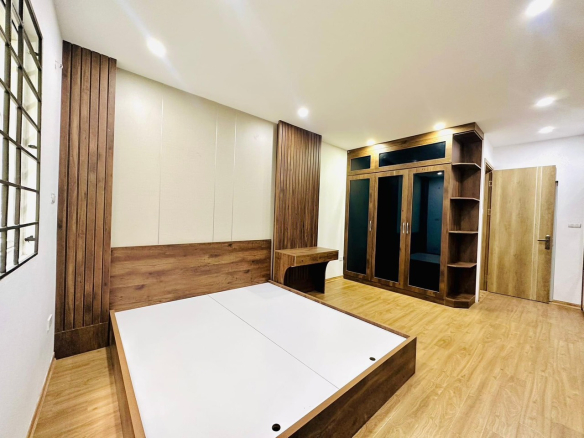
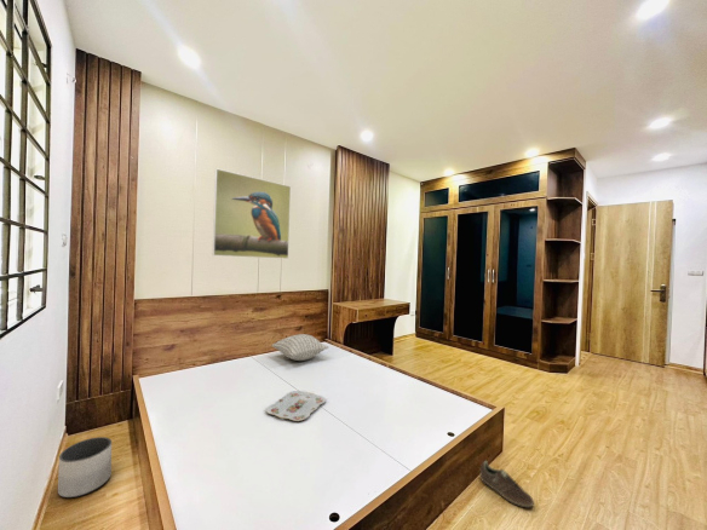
+ serving tray (297, 404)
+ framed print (254, 218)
+ planter (86, 466)
+ sneaker (505, 483)
+ pillow (299, 346)
